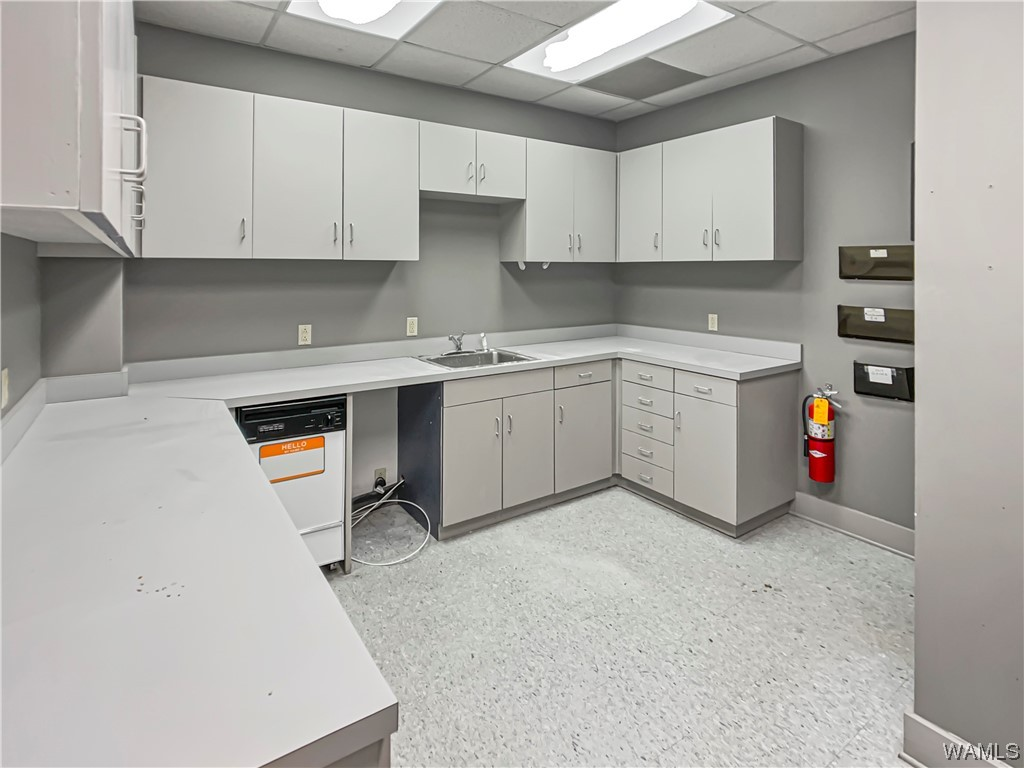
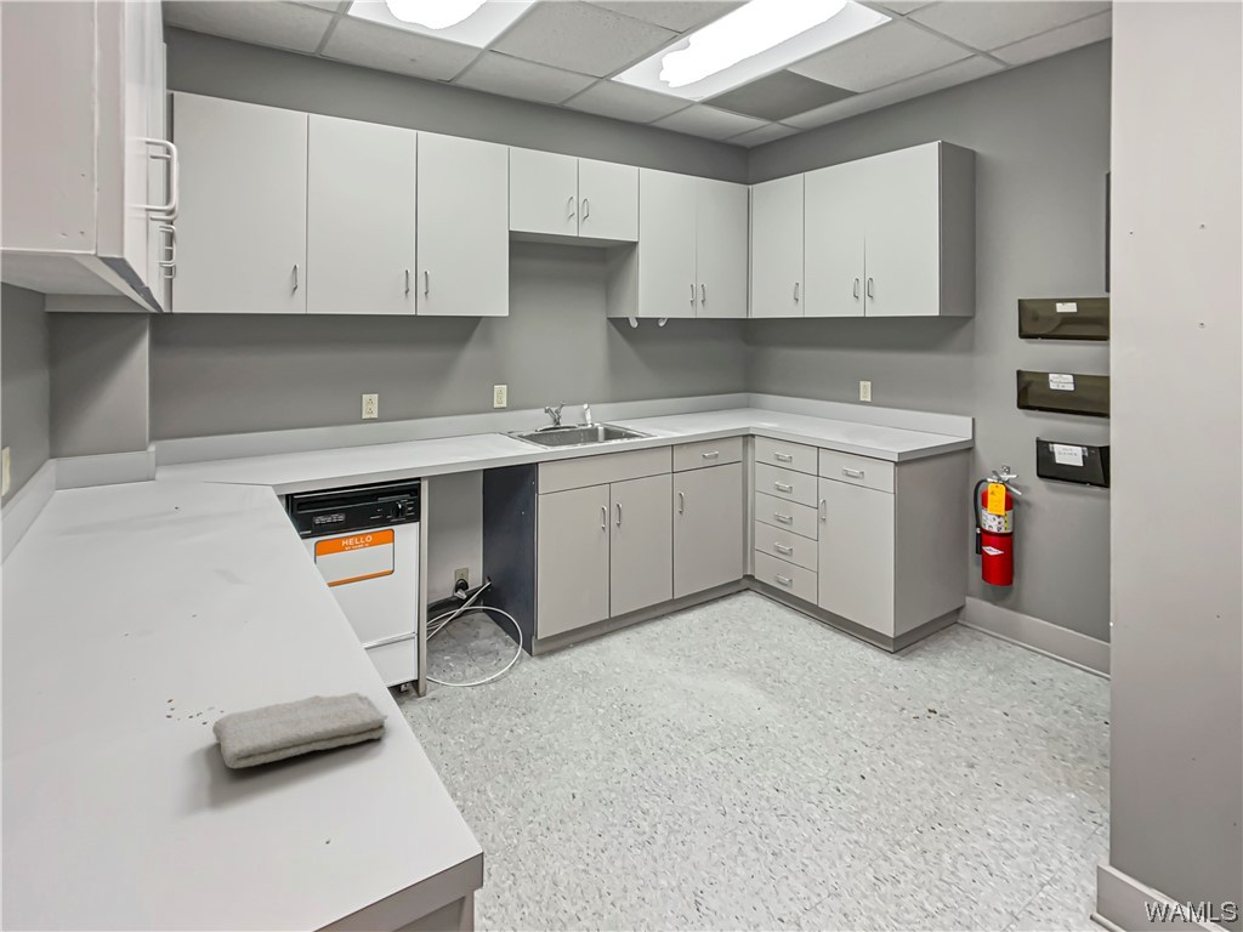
+ washcloth (302, 724)
